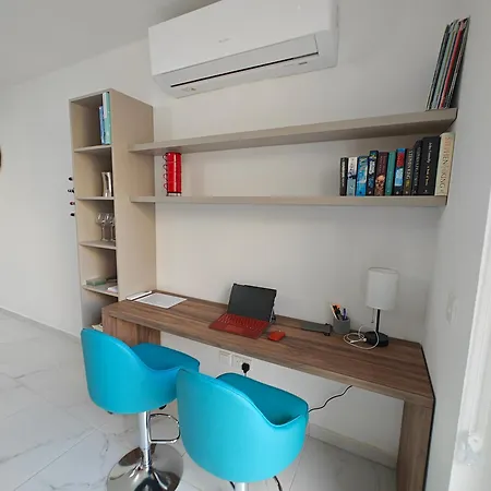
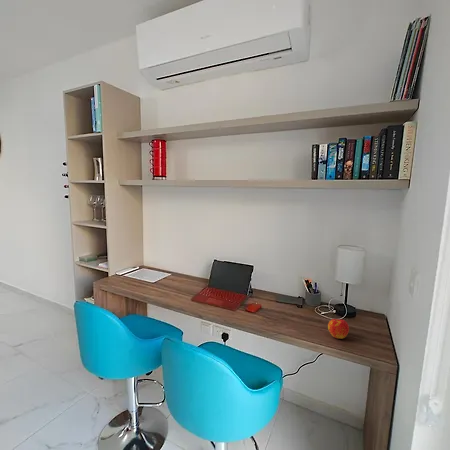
+ apple (338, 328)
